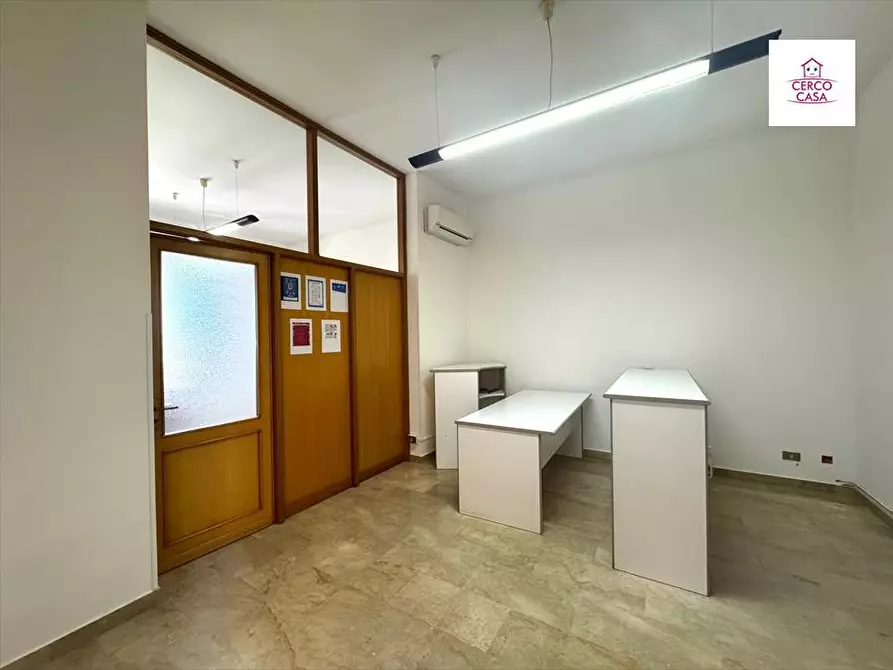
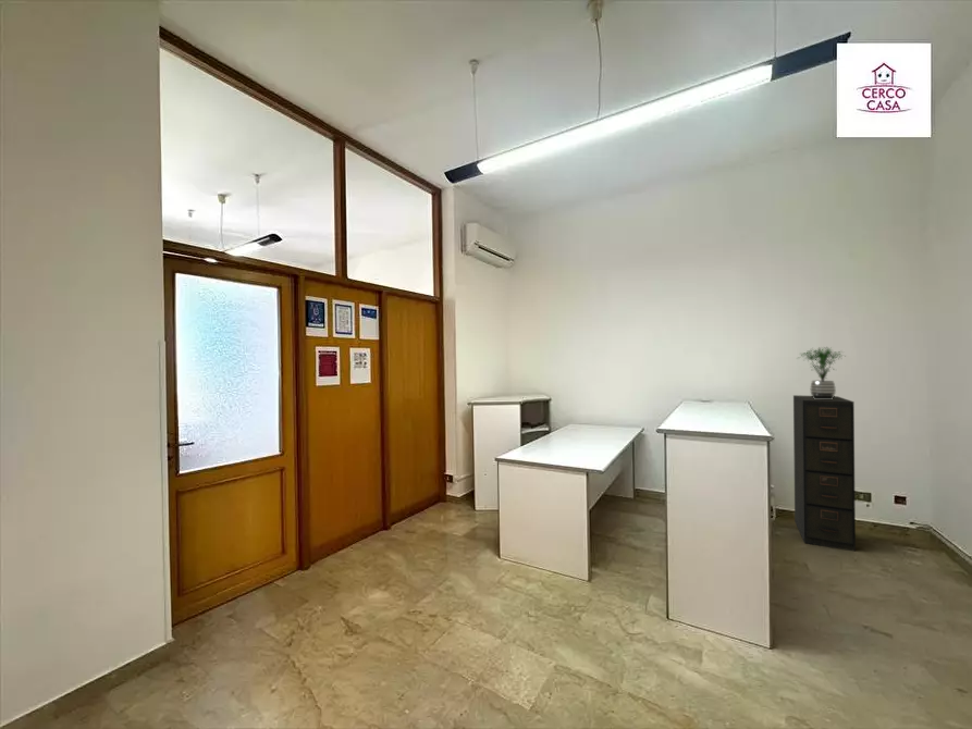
+ filing cabinet (822, 467)
+ potted plant (821, 372)
